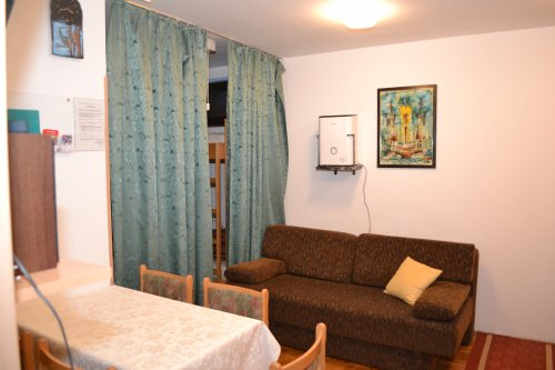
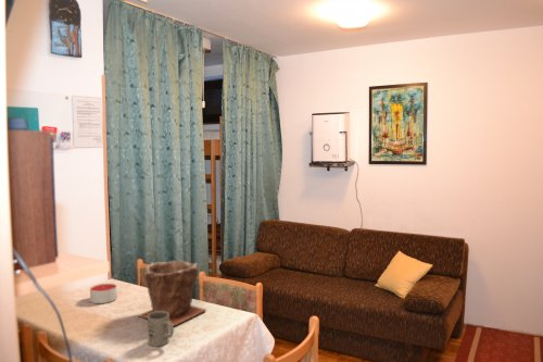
+ mug (162, 329)
+ candle (103, 292)
+ plant pot (173, 288)
